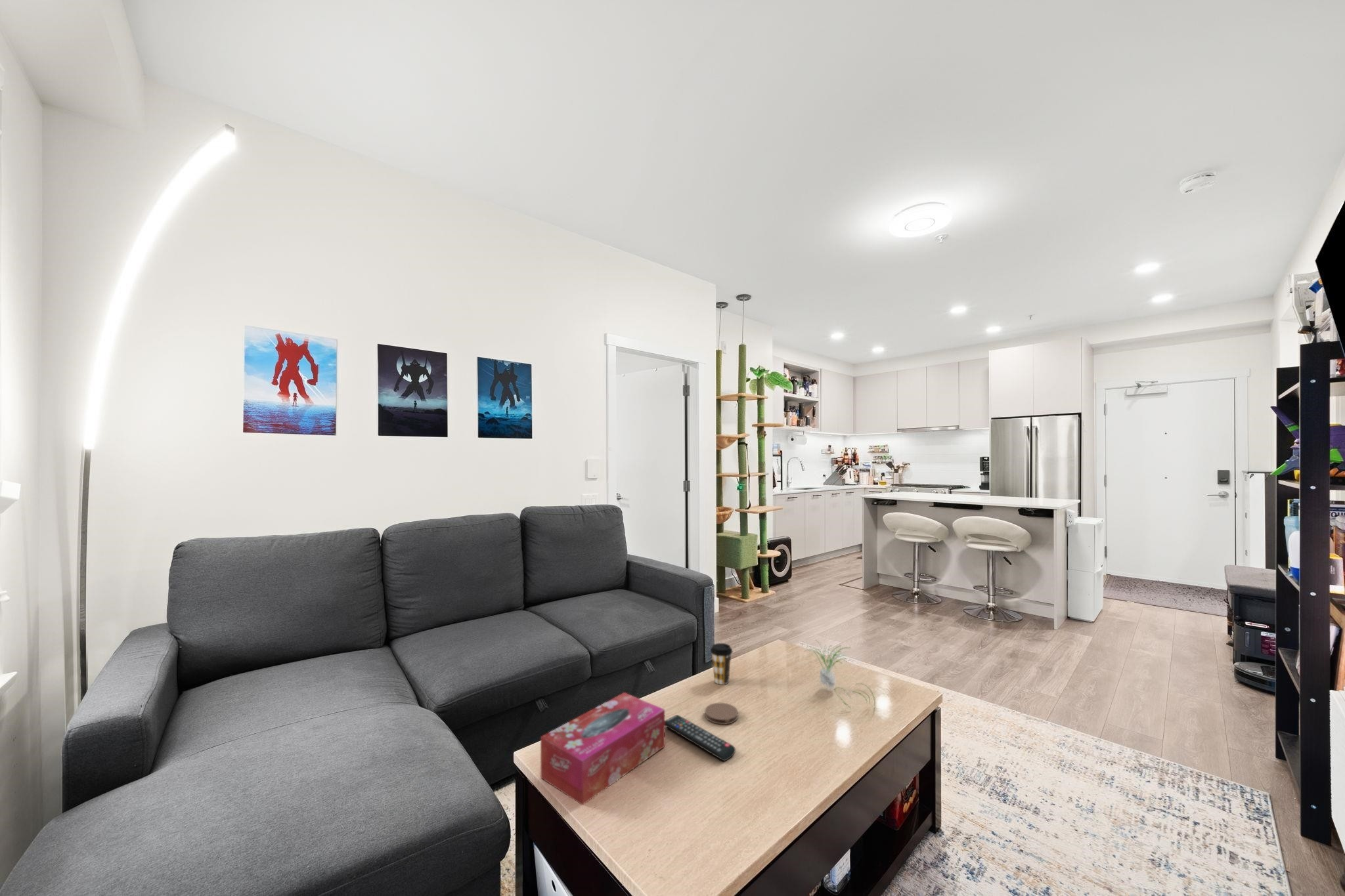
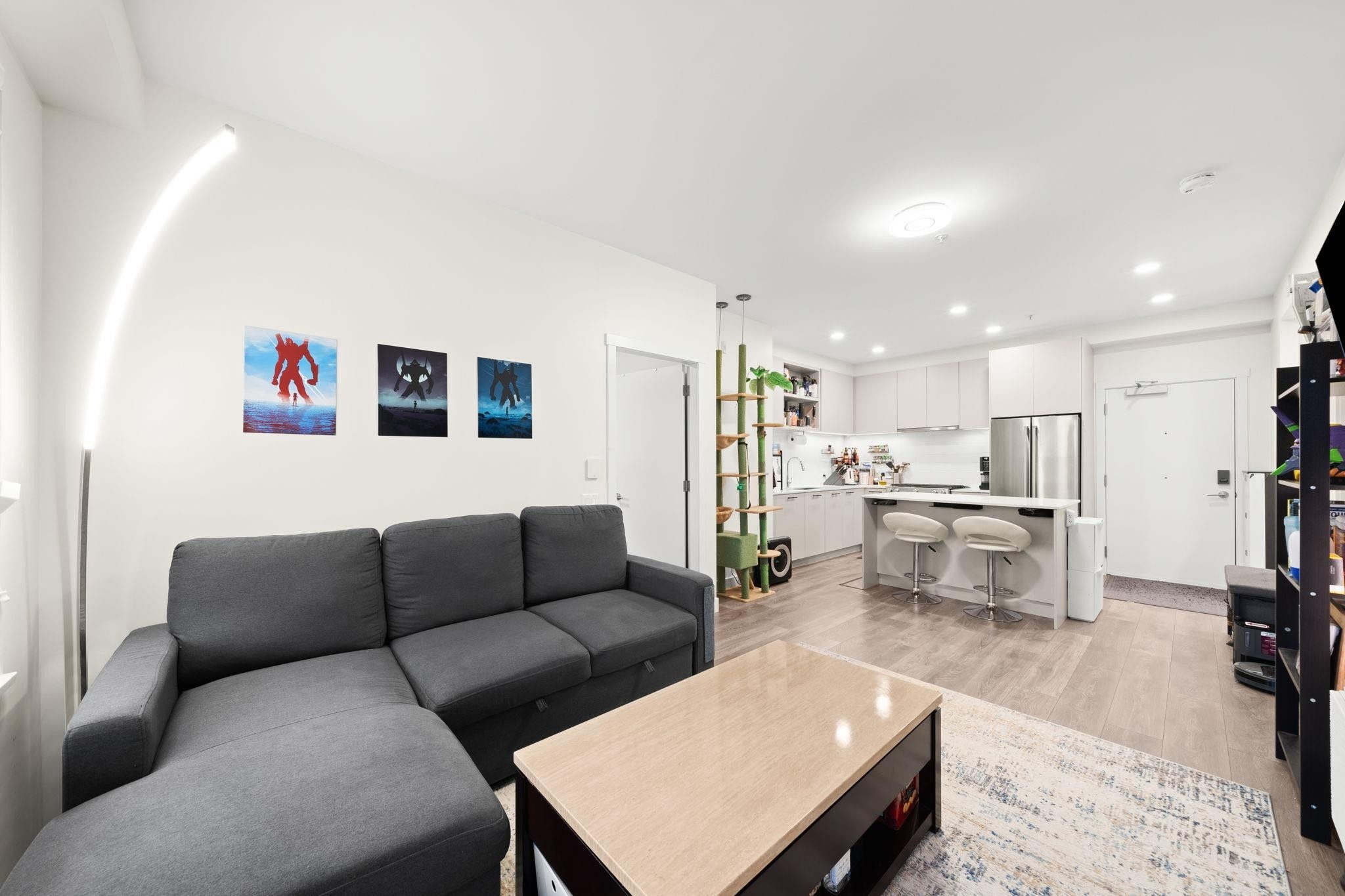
- tissue box (606, 742)
- remote control (697, 736)
- coaster (721, 713)
- plant (836, 668)
- coffee cup (721, 664)
